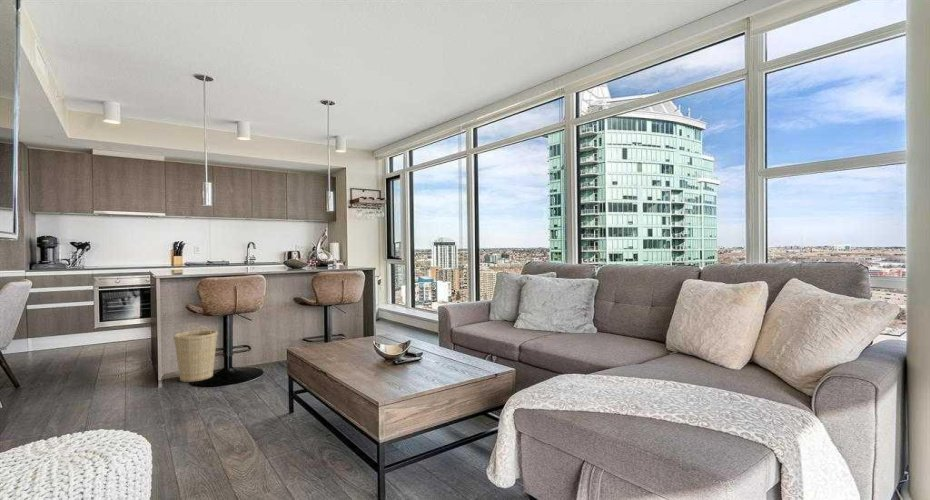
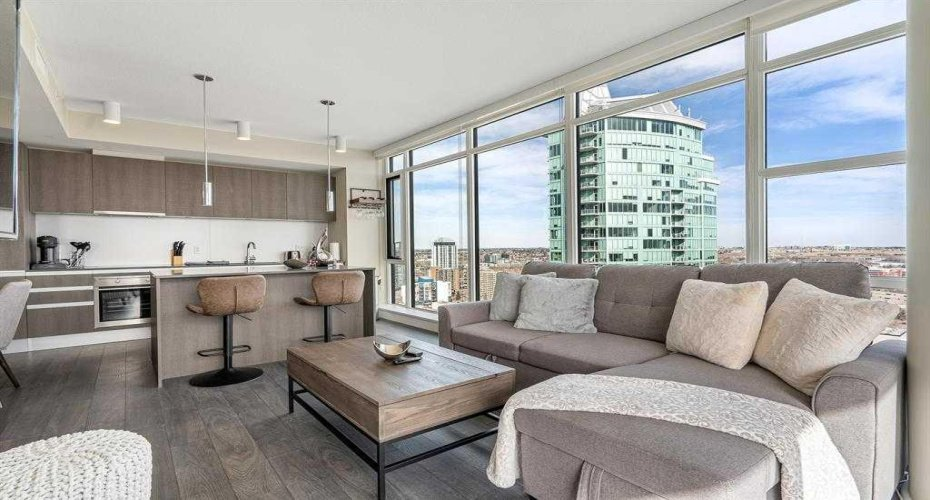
- basket (196, 351)
